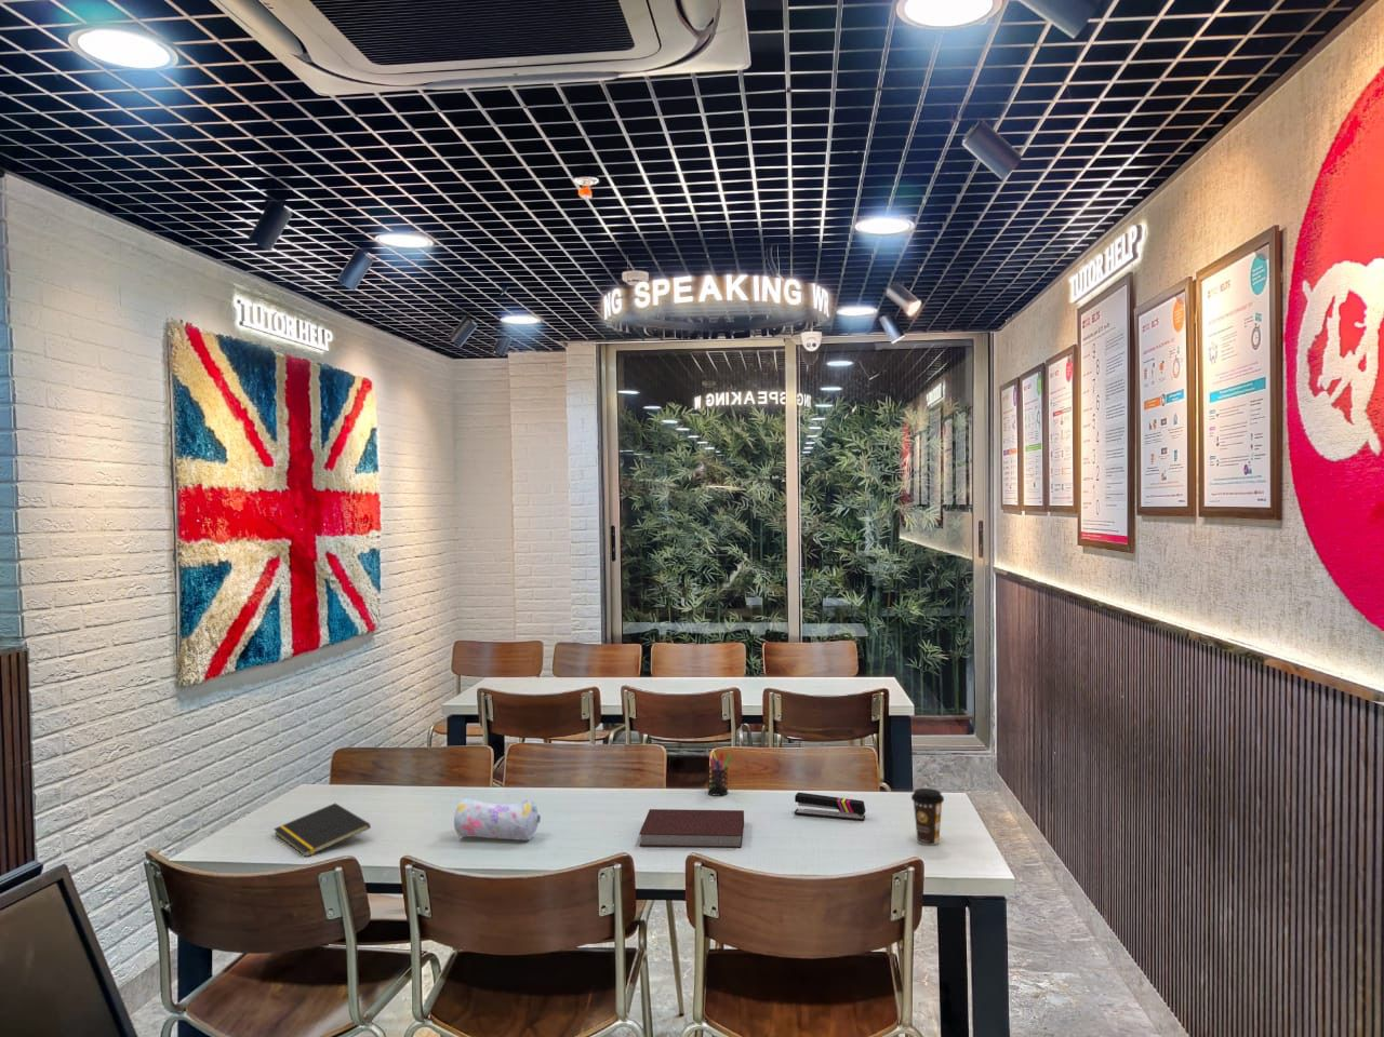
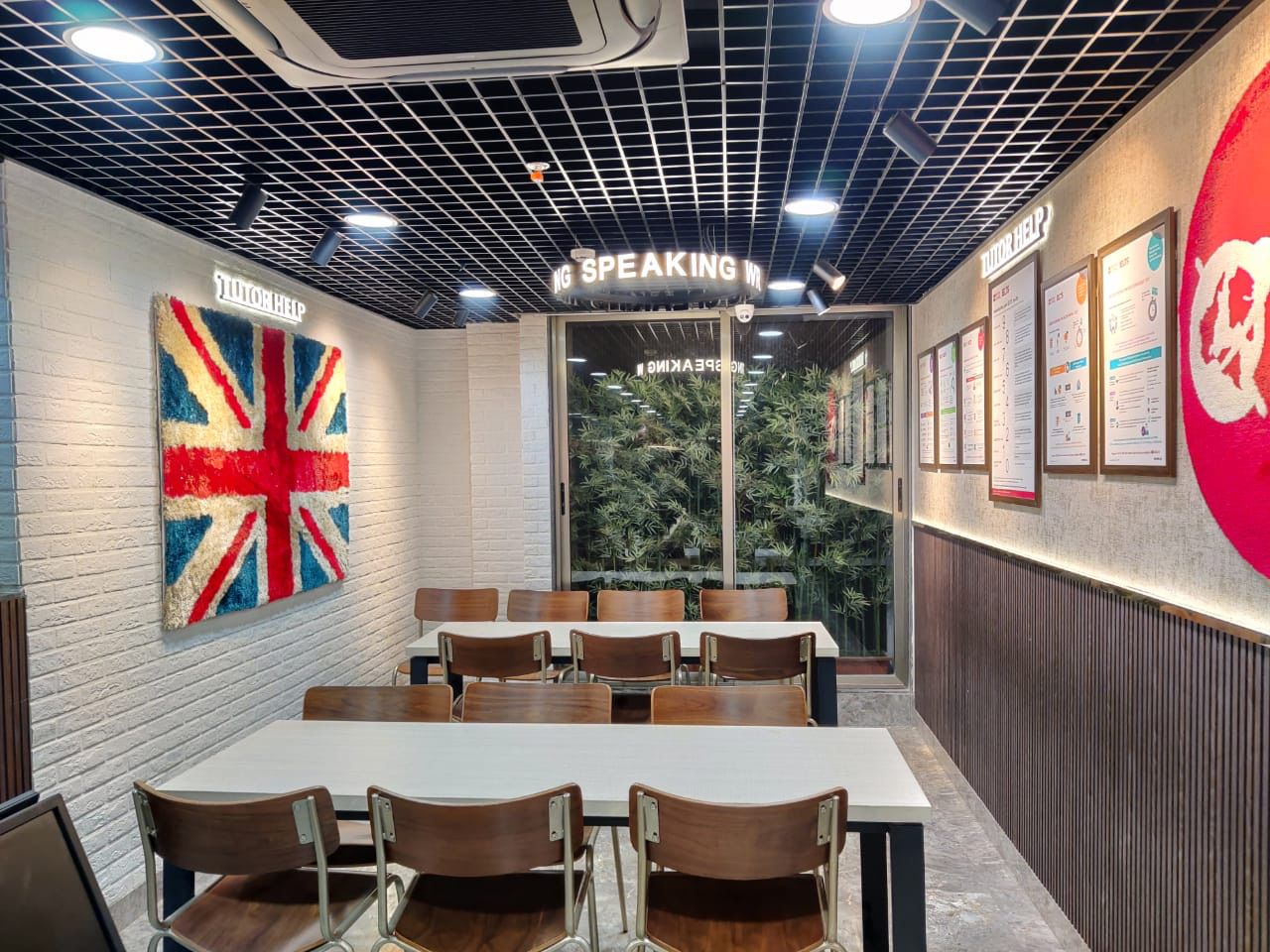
- coffee cup (927, 817)
- pencil case (496, 819)
- notepad (321, 829)
- notebook (693, 828)
- stapler (829, 806)
- pen holder (720, 771)
